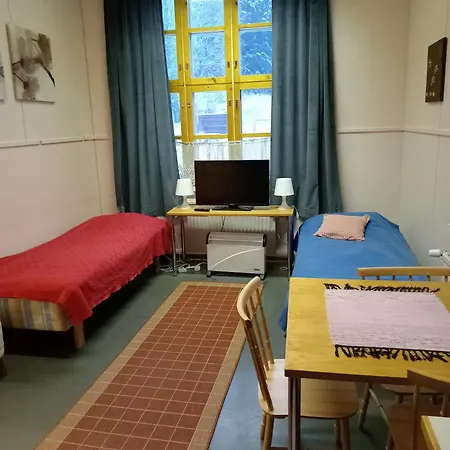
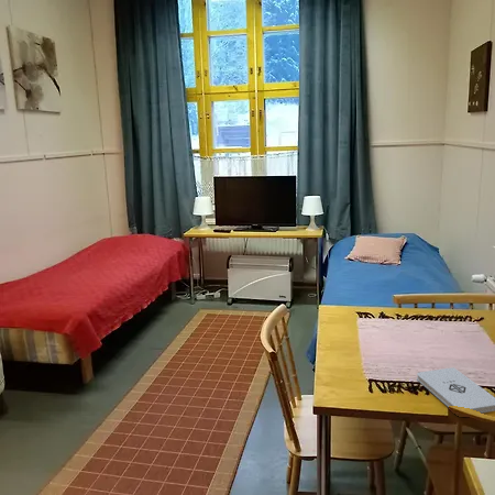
+ notepad (455, 389)
